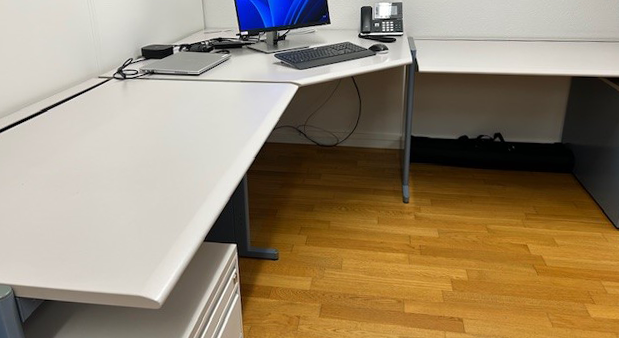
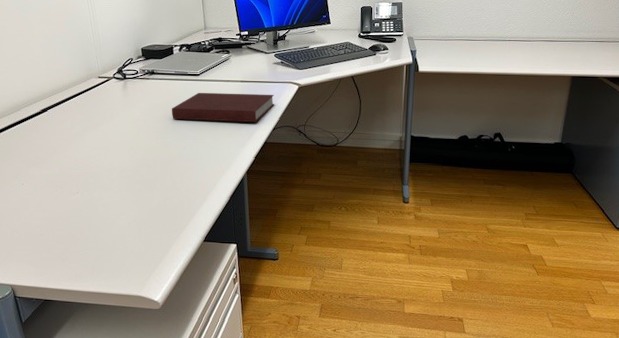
+ notebook (225, 106)
